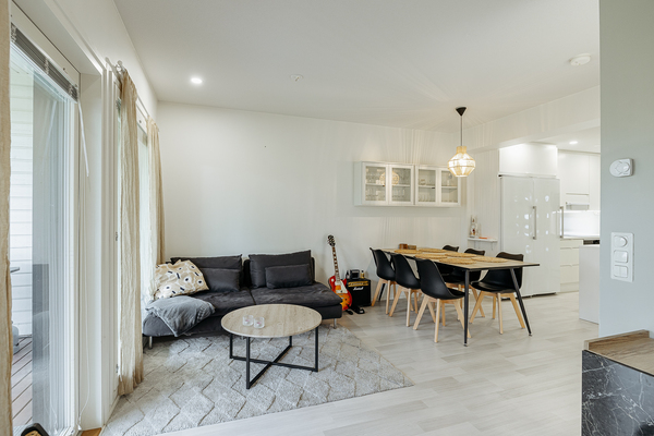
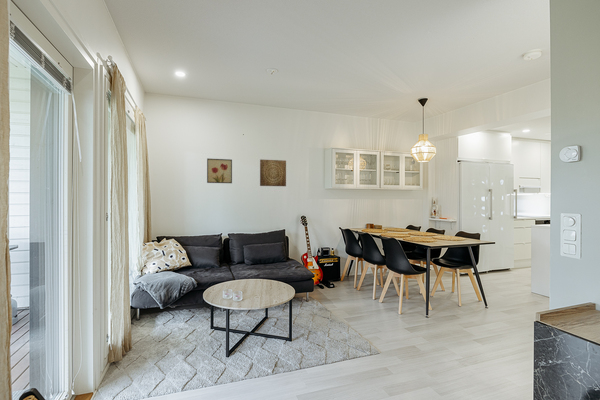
+ wall art (219, 171)
+ wall art (273, 173)
